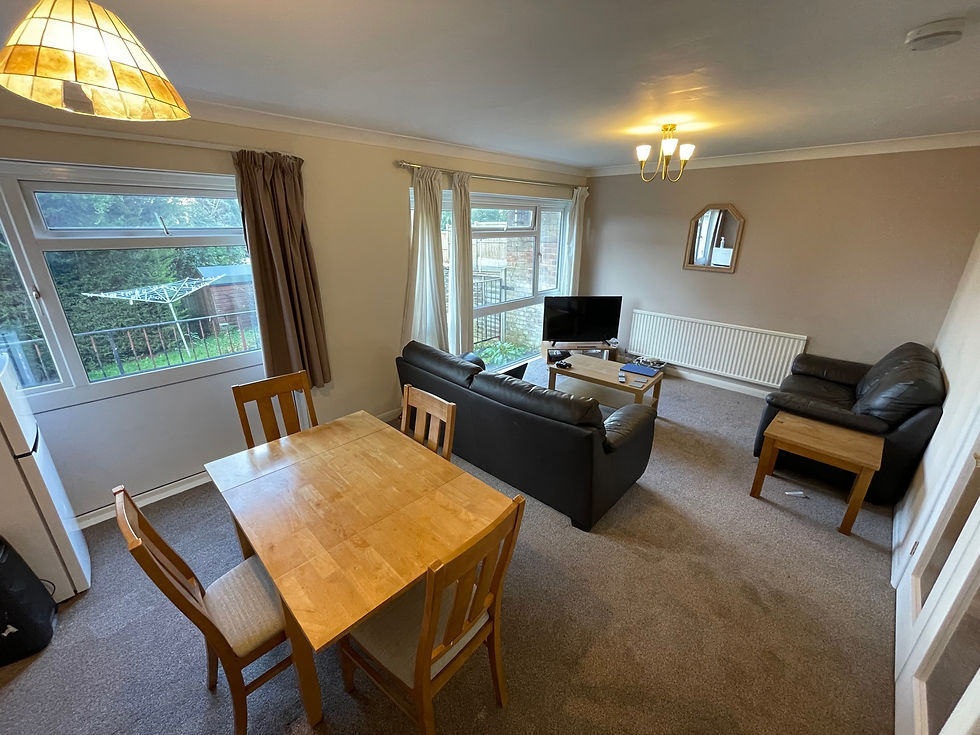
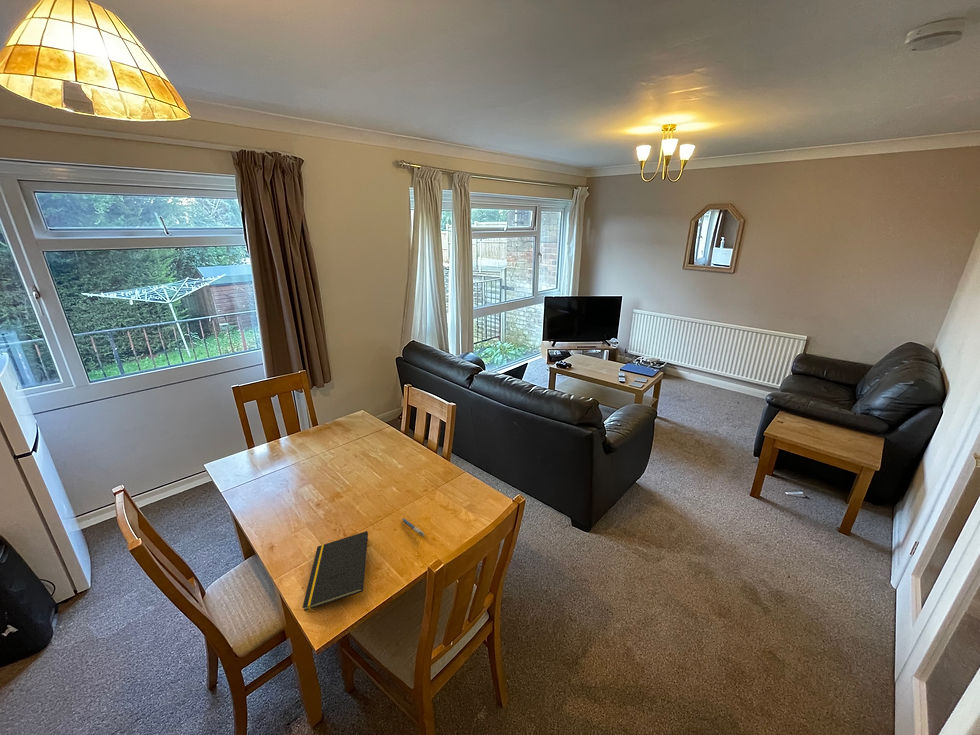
+ notepad (338, 567)
+ pen (413, 526)
